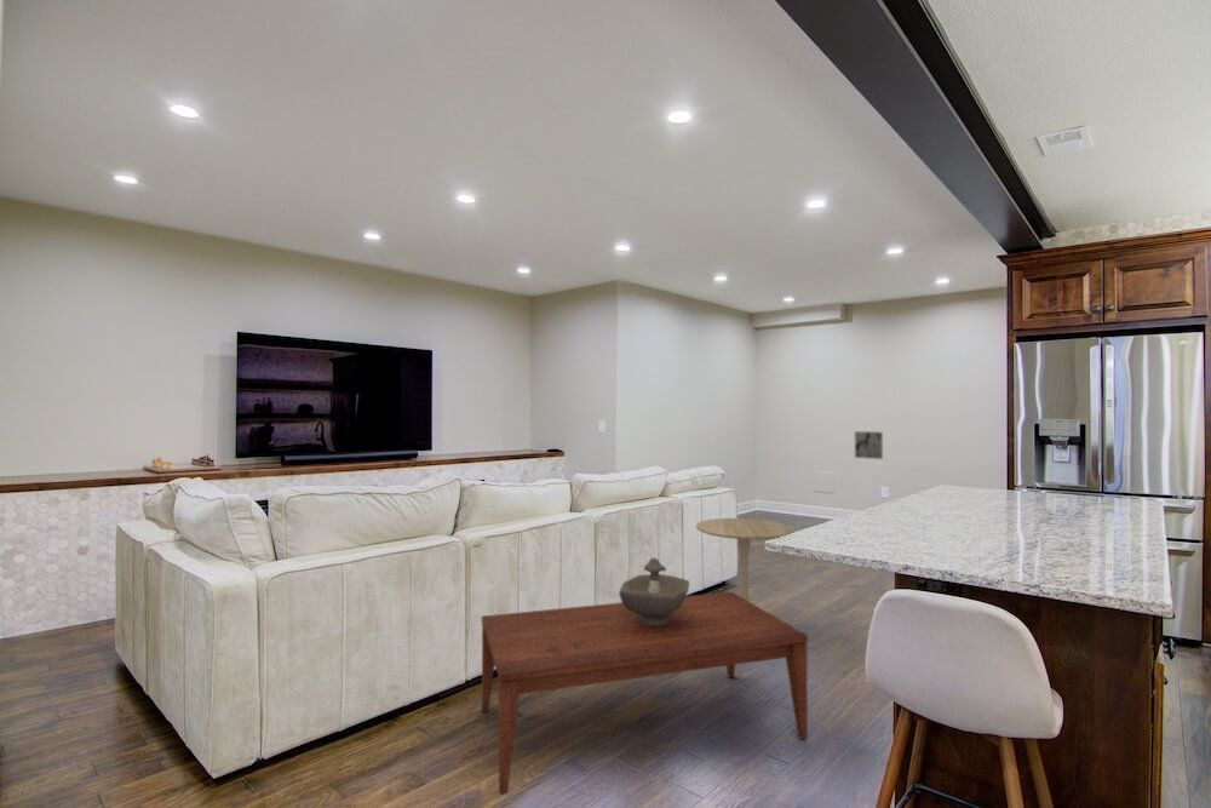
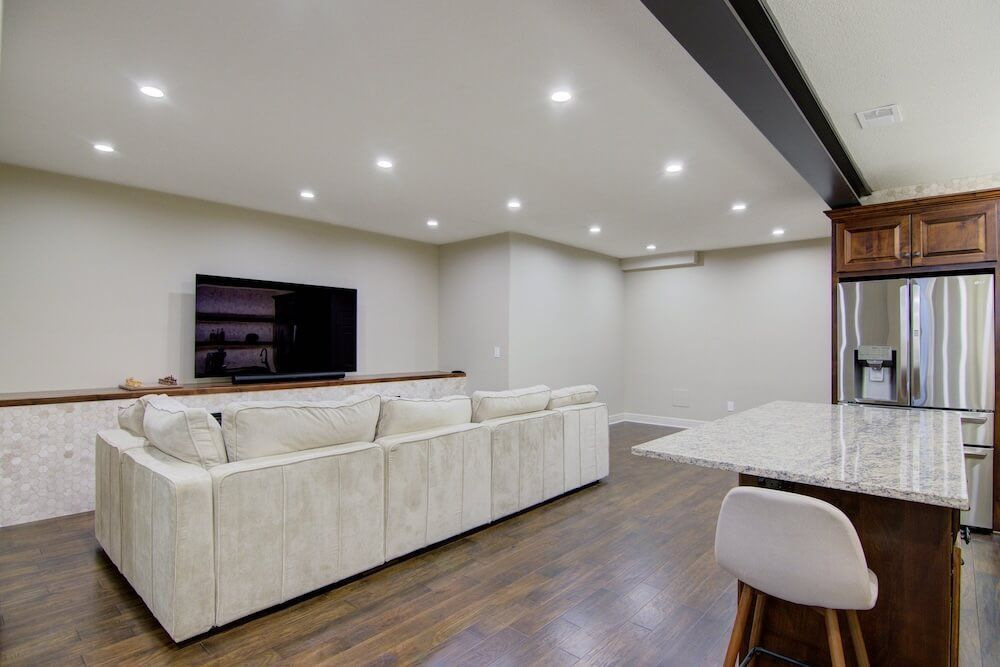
- side table (744, 577)
- coffee table (637, 674)
- wall art (868, 445)
- decorative bowl (654, 588)
